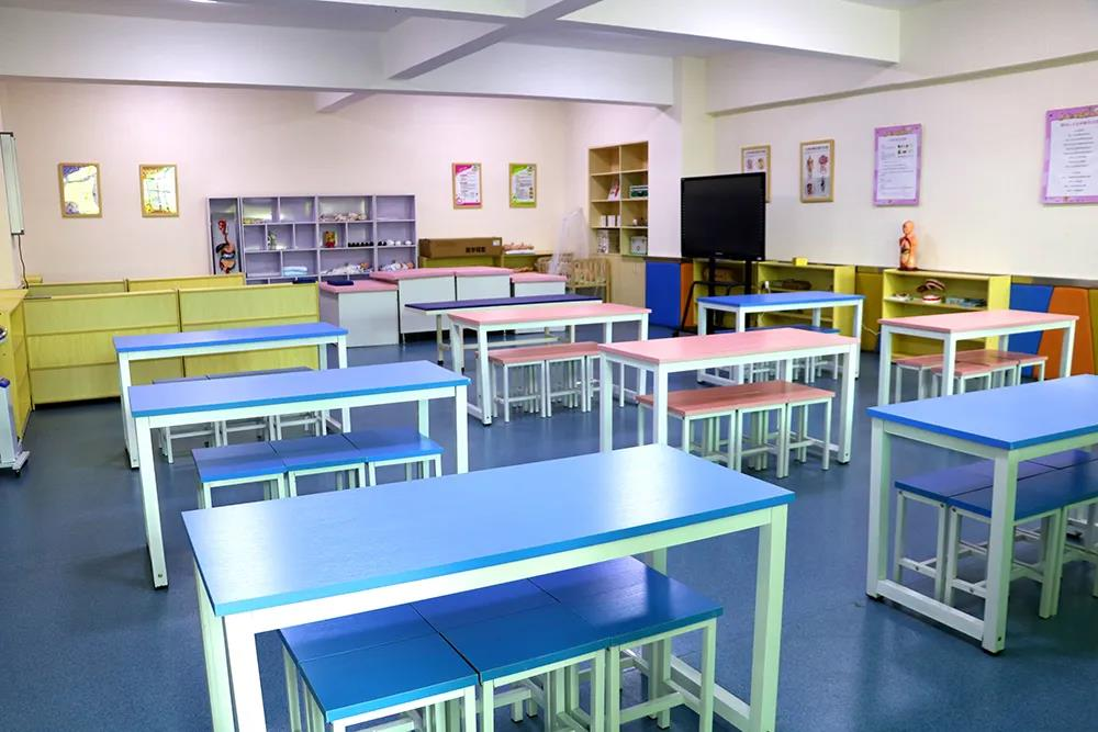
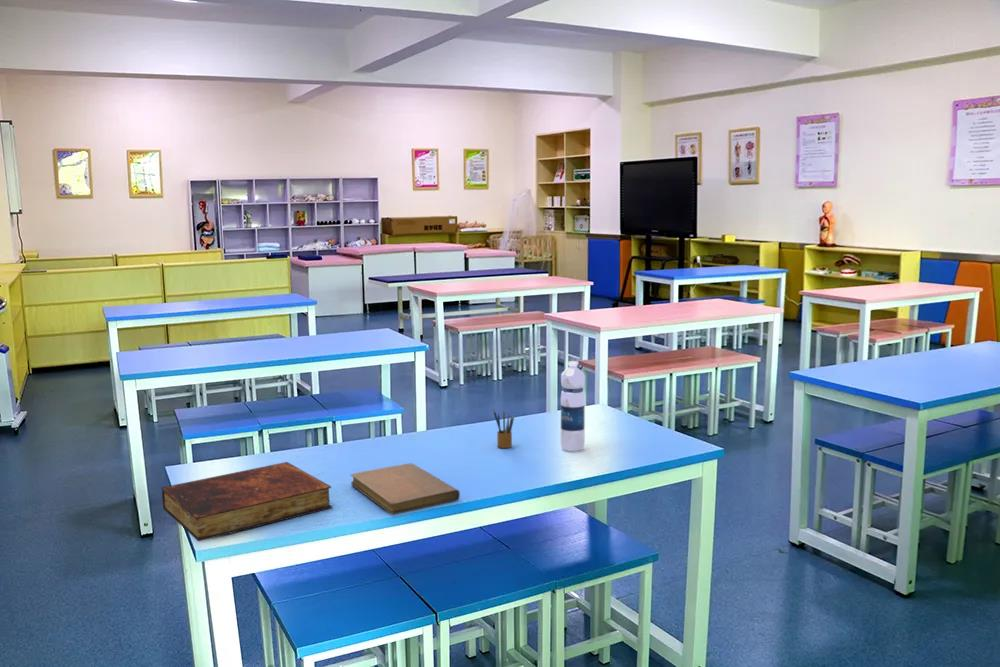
+ notebook (403, 486)
+ water bottle (572, 405)
+ pencil box (503, 428)
+ book (246, 497)
